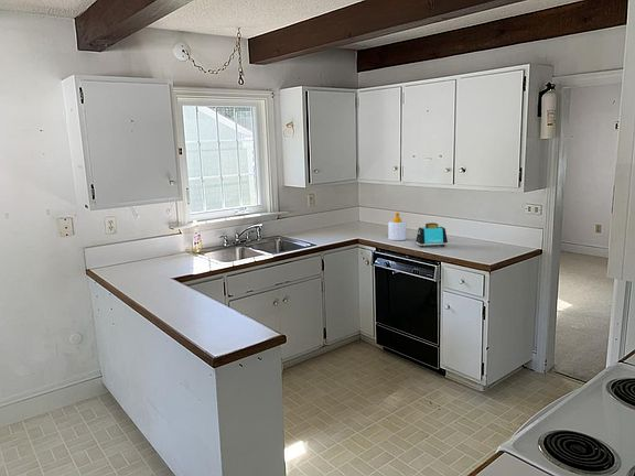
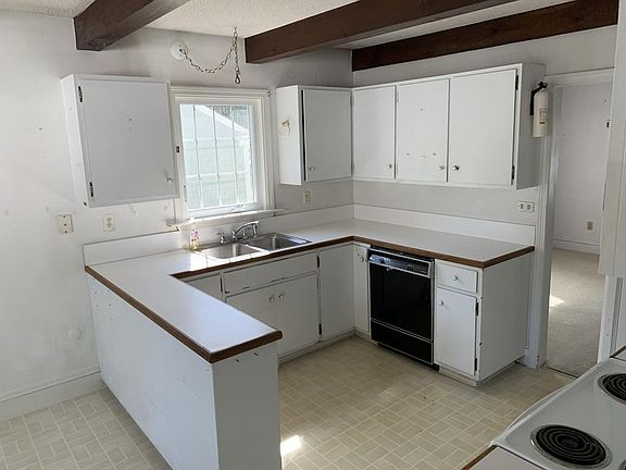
- soap bottle (397, 226)
- toaster (431, 235)
